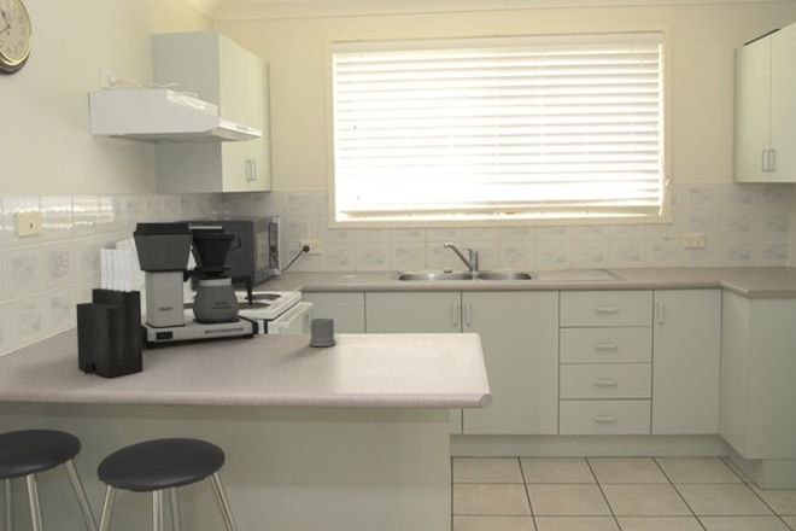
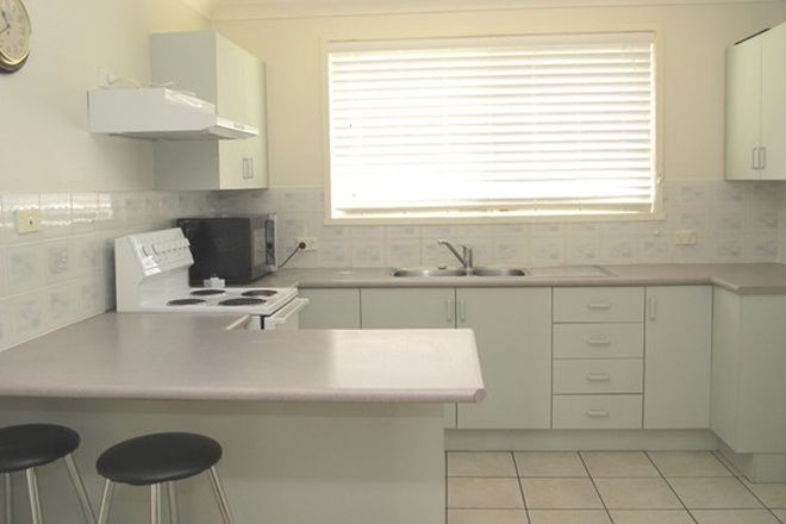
- mug (318, 329)
- knife block (104, 310)
- coffee maker (197, 276)
